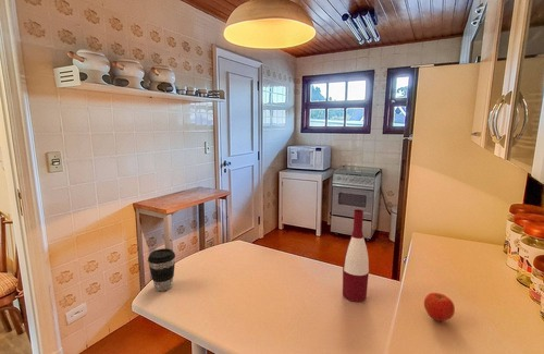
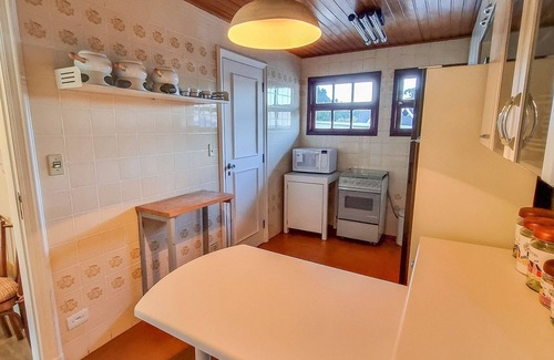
- alcohol (356, 254)
- apple (438, 306)
- coffee cup (162, 269)
